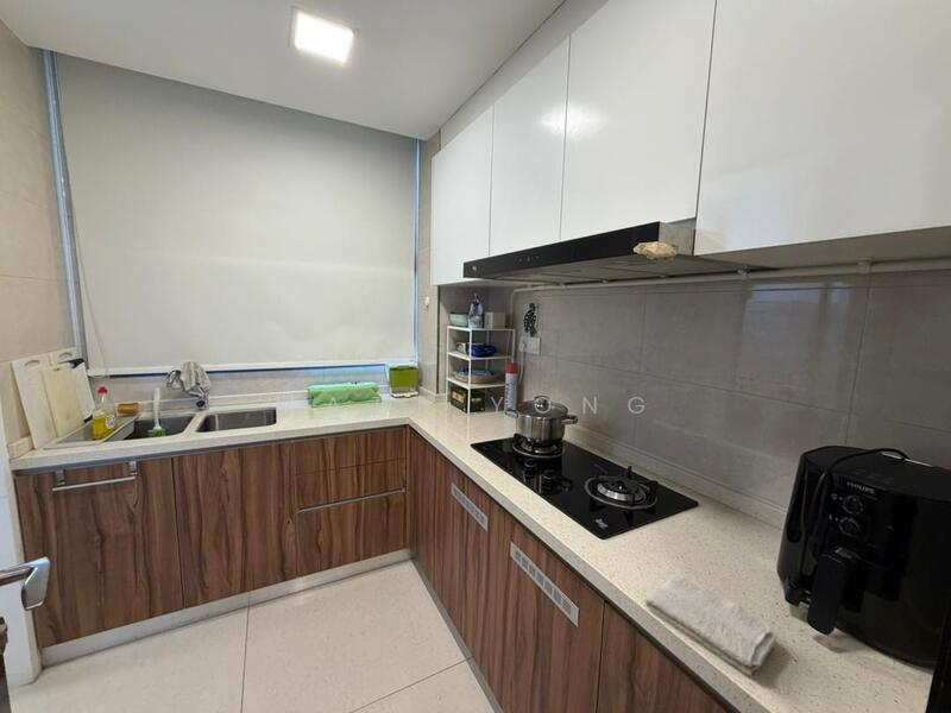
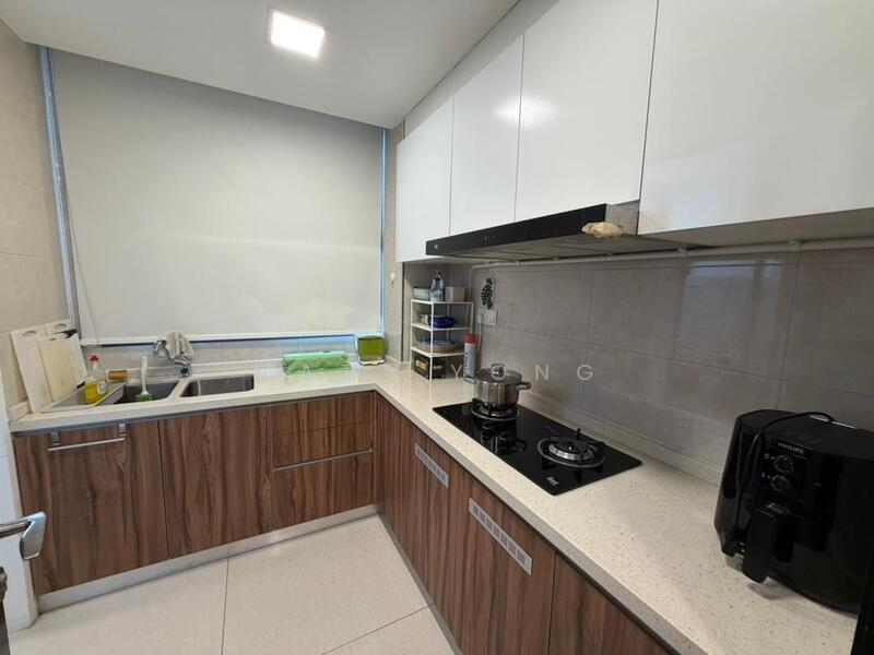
- washcloth (707, 616)
